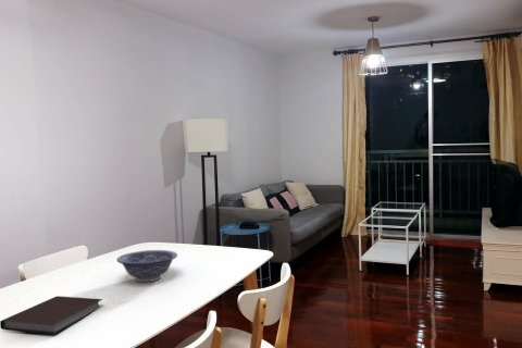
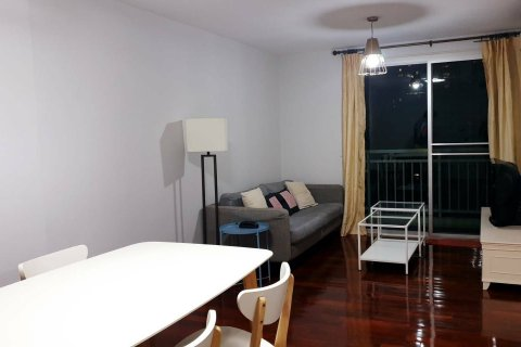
- notebook (54, 313)
- decorative bowl (148, 266)
